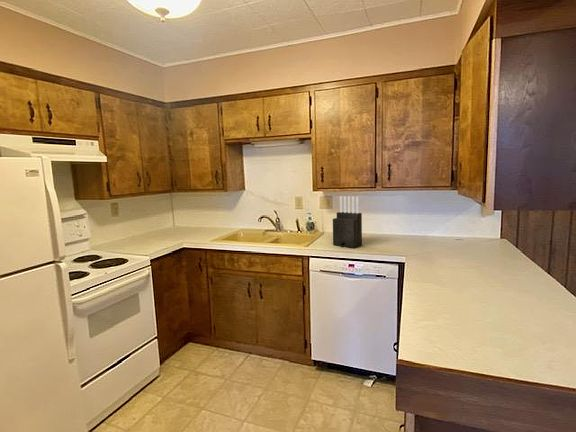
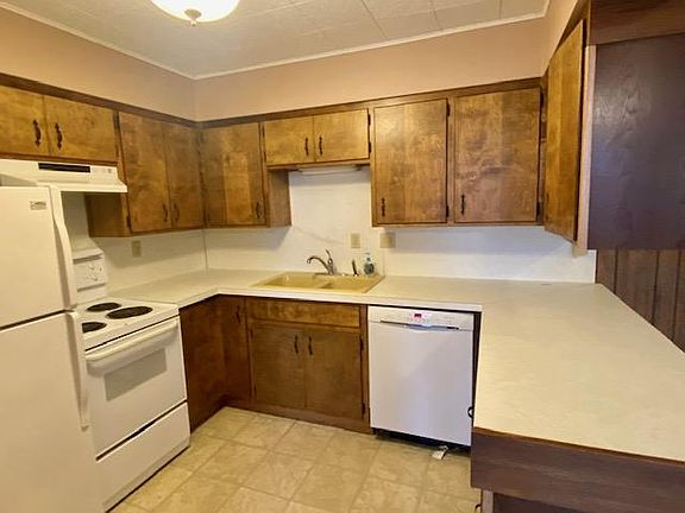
- knife block (346, 221)
